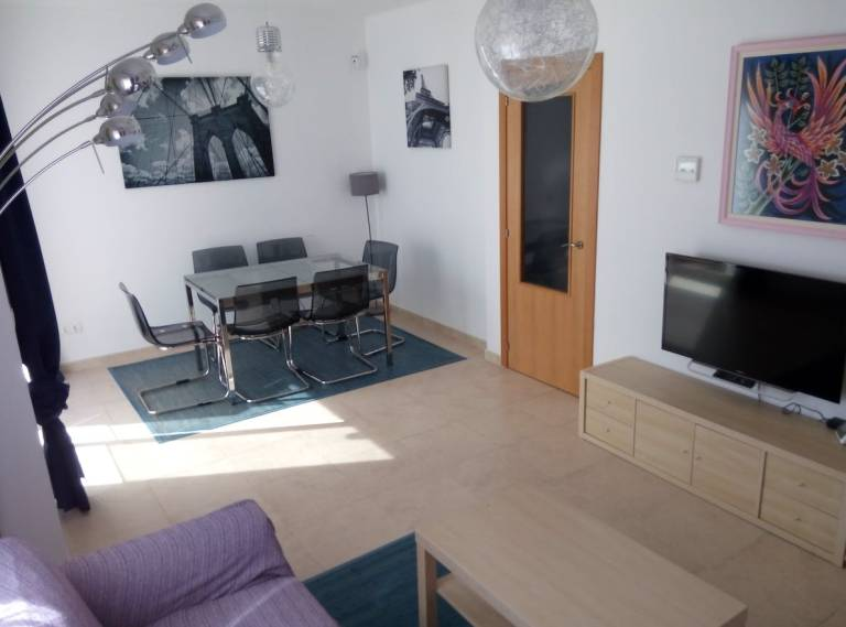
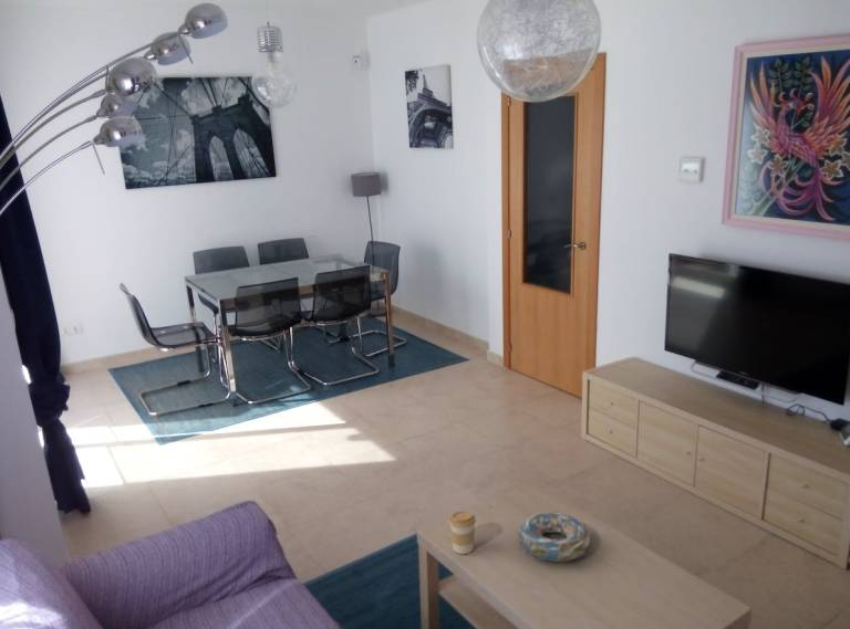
+ coffee cup (462, 531)
+ decorative bowl (552, 533)
